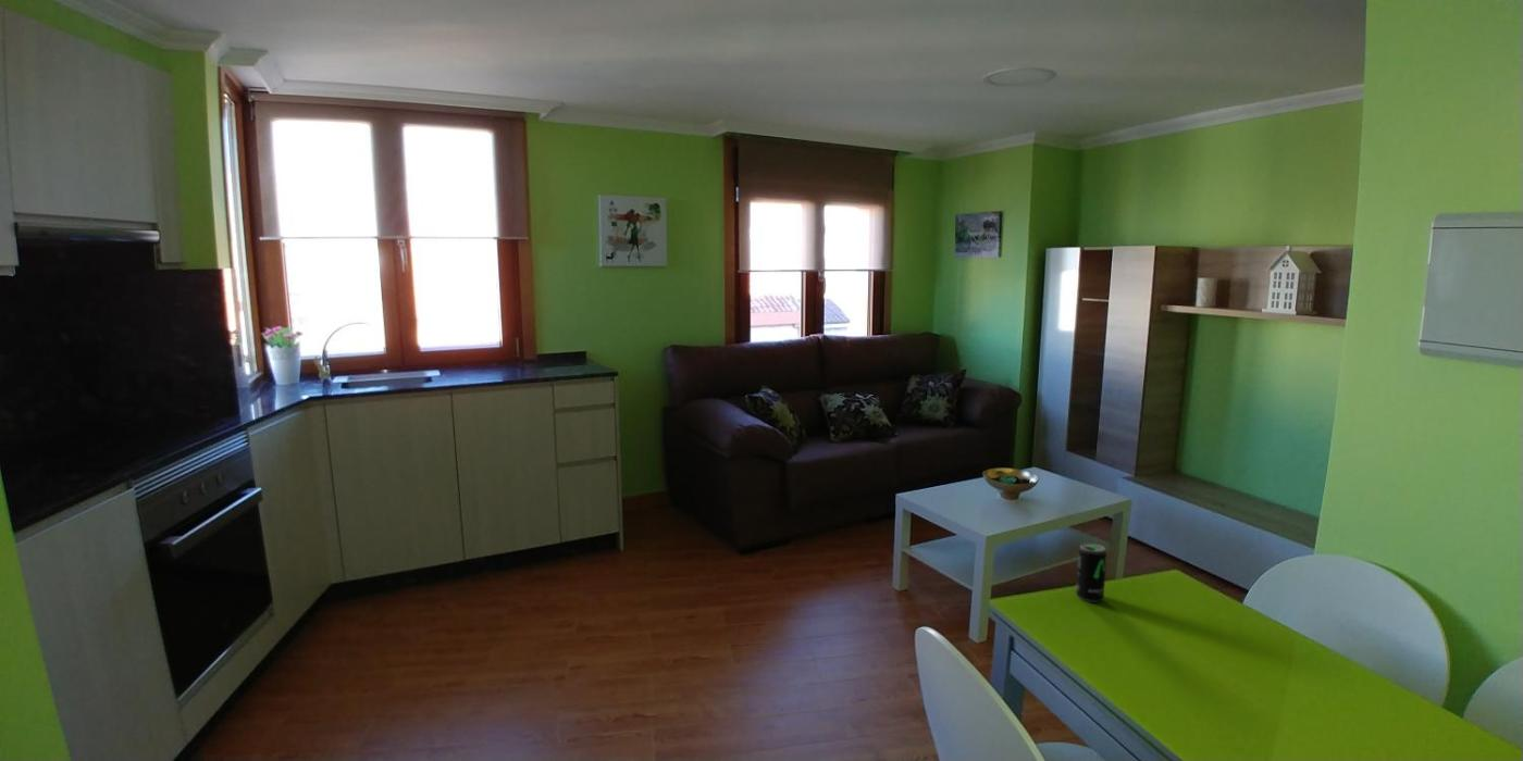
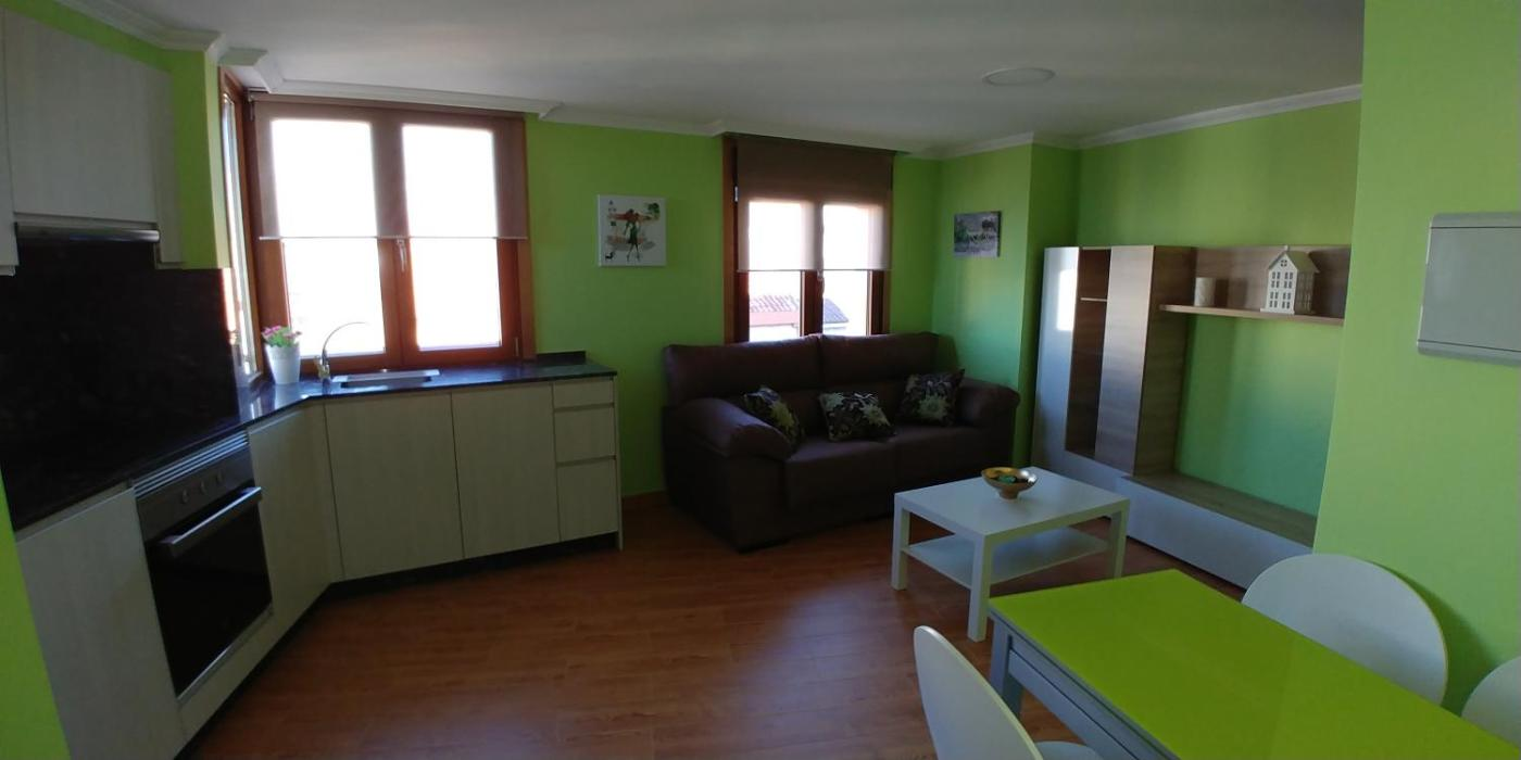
- beverage can (1090, 571)
